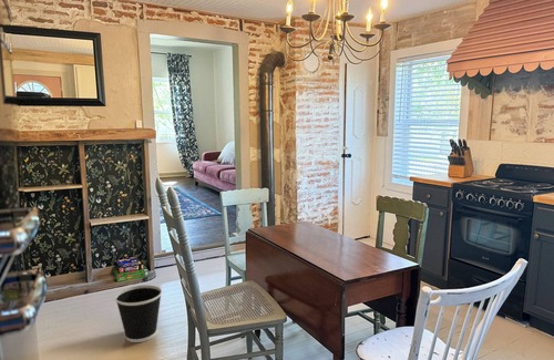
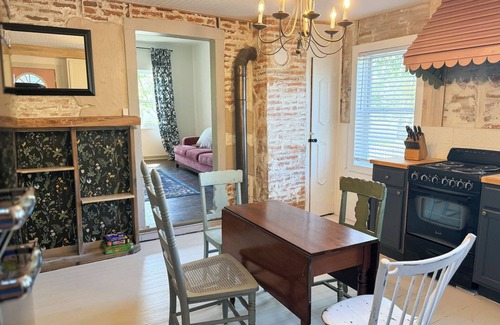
- wastebasket (140, 313)
